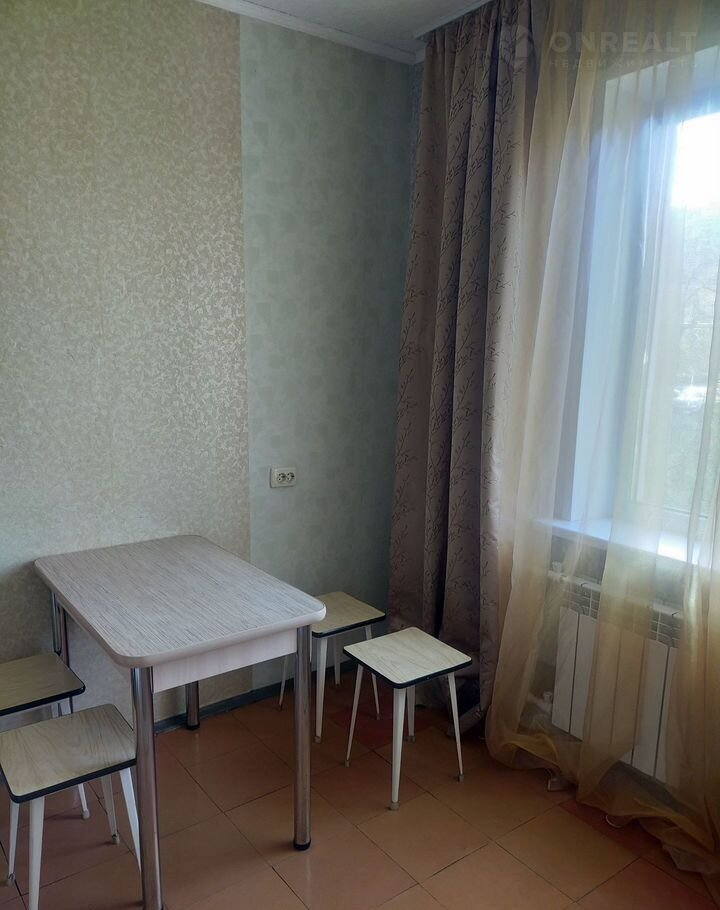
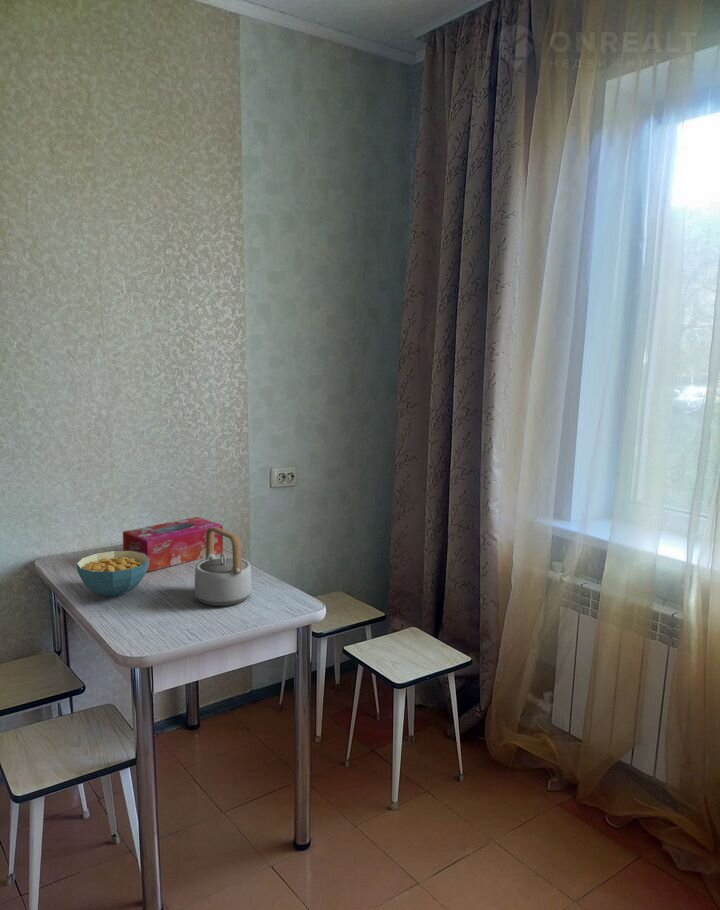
+ teapot (220, 563)
+ tissue box (174, 542)
+ cereal bowl (113, 576)
